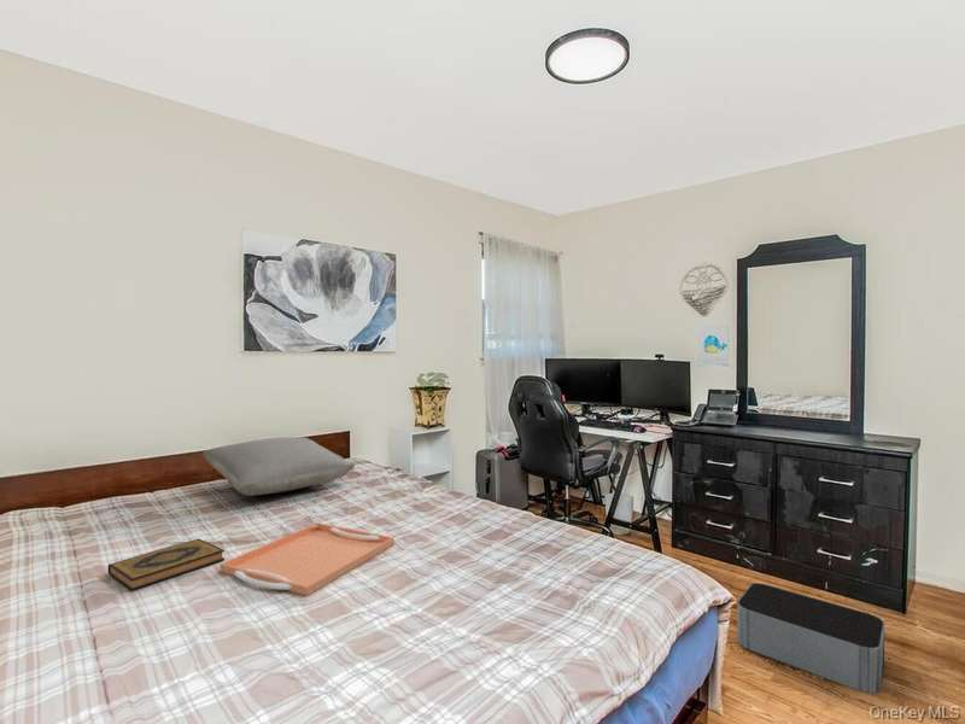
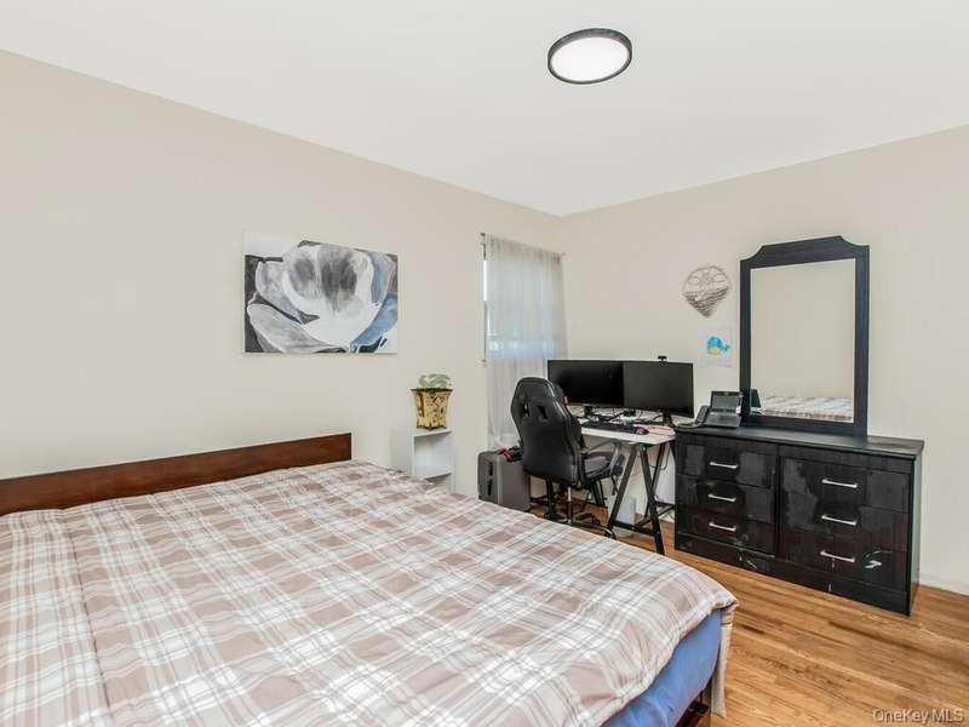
- pillow (277, 463)
- storage bin (807, 631)
- hardback book (168, 561)
- serving tray (312, 553)
